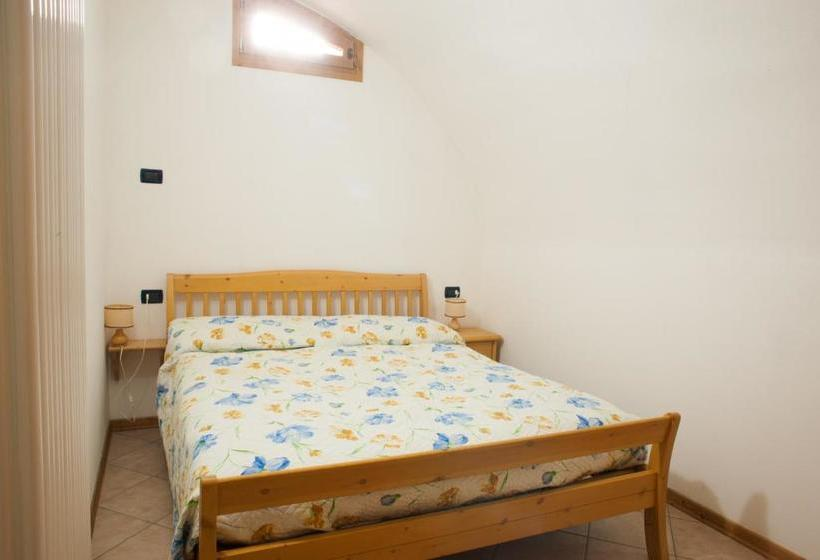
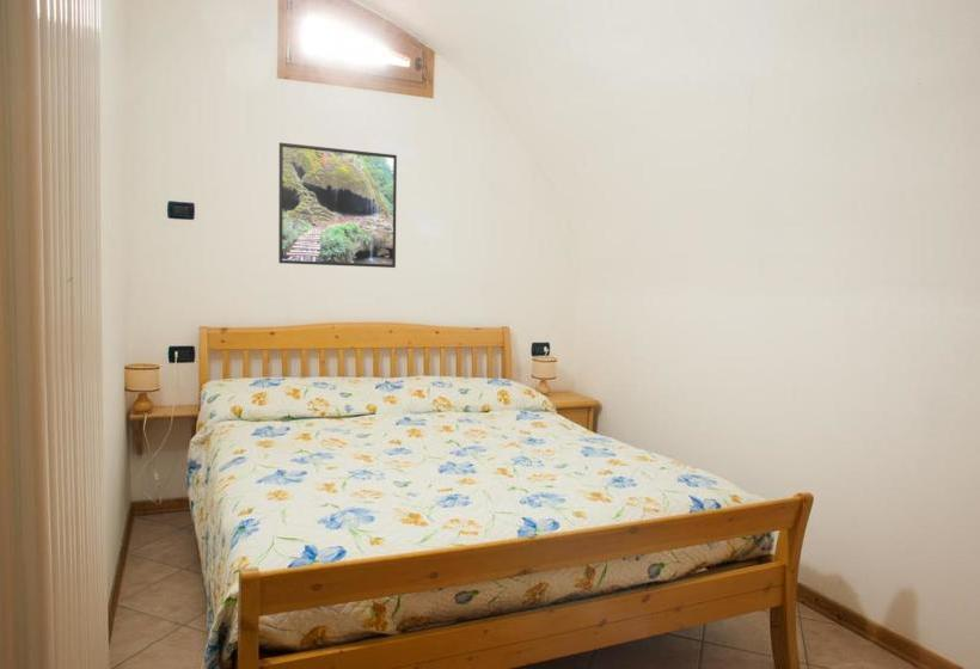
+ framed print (339, 207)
